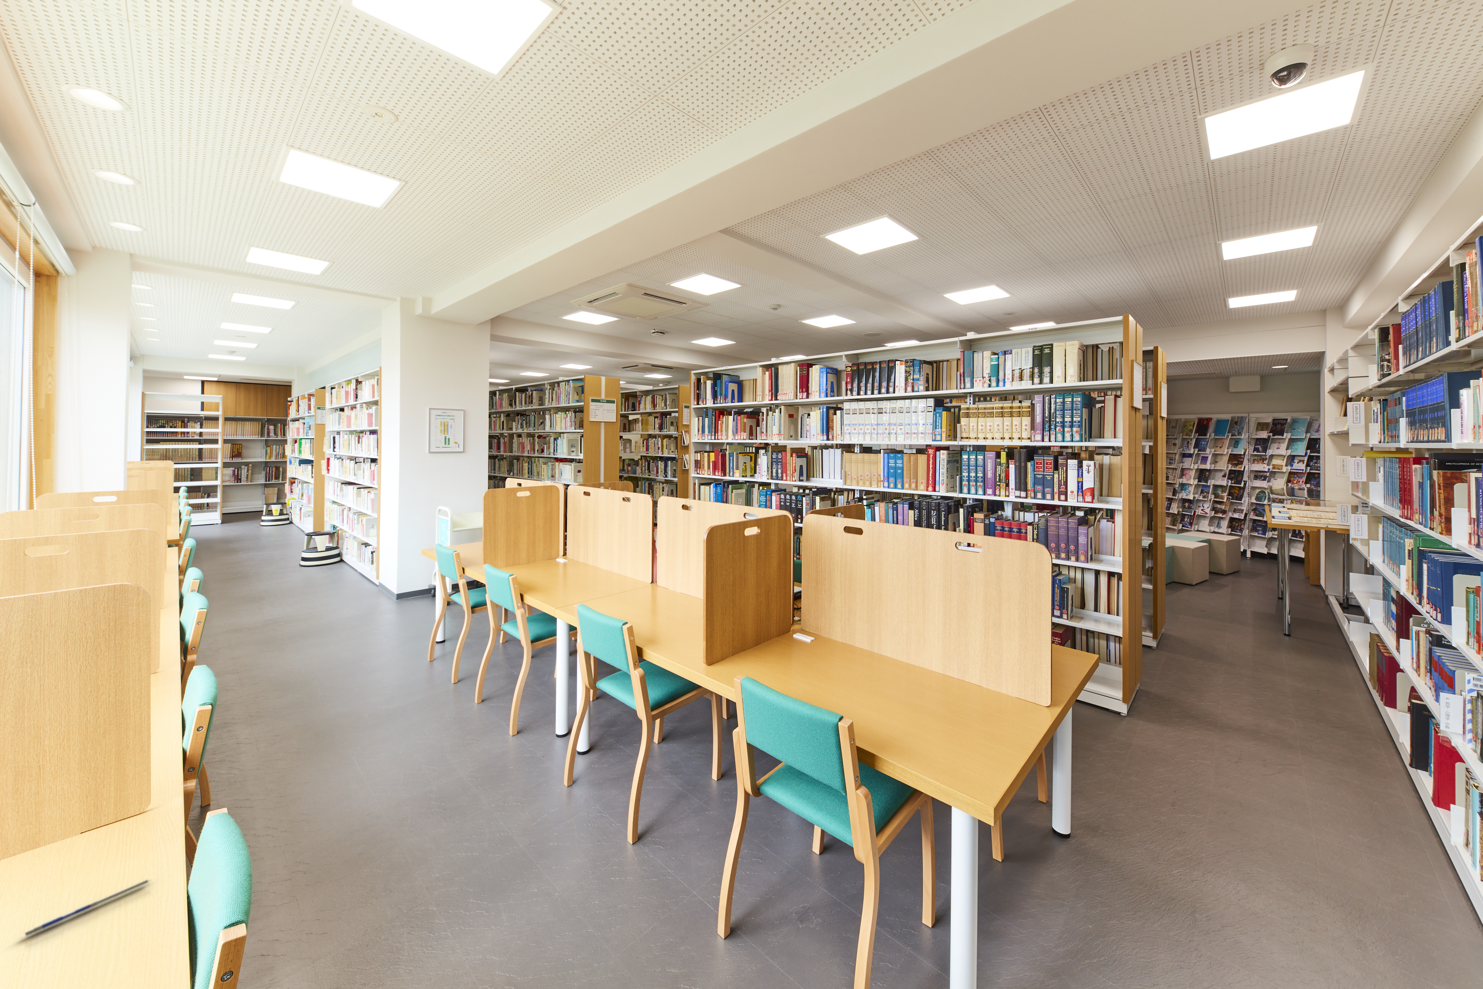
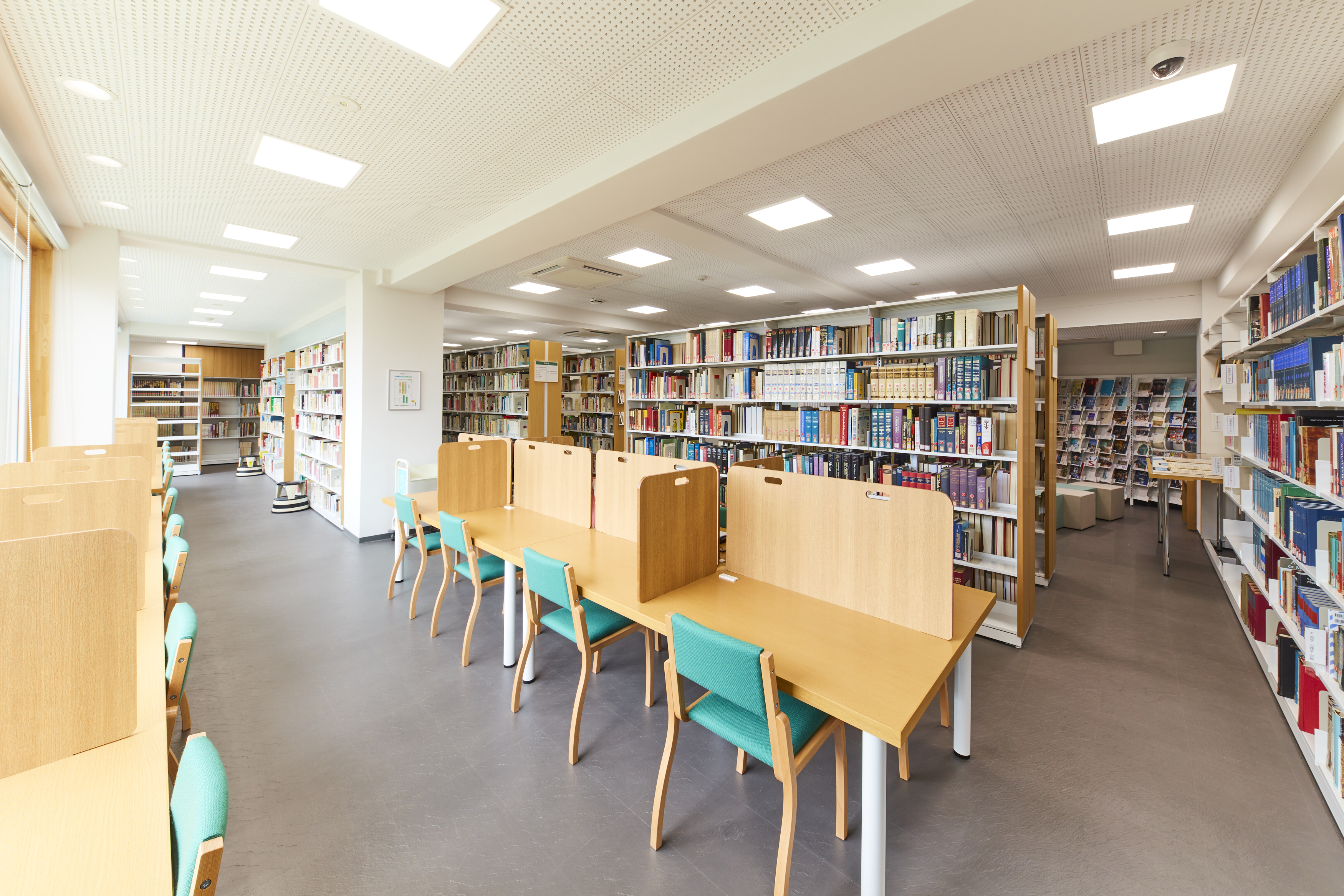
- pen (92, 905)
